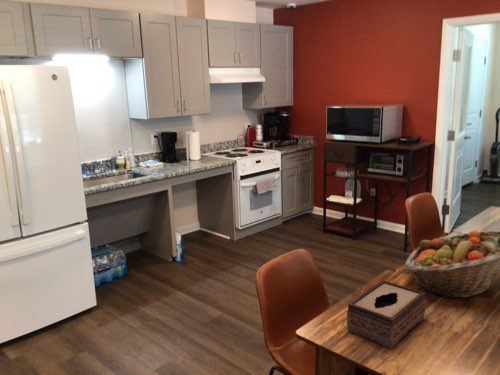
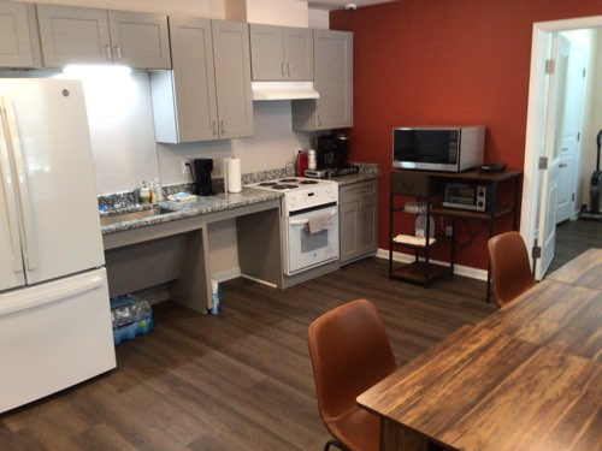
- fruit basket (458, 258)
- tissue box (387, 311)
